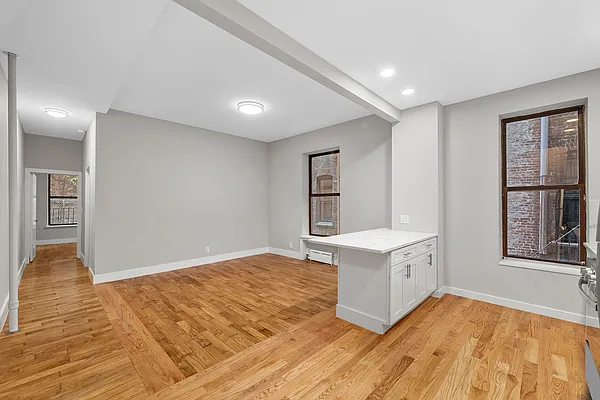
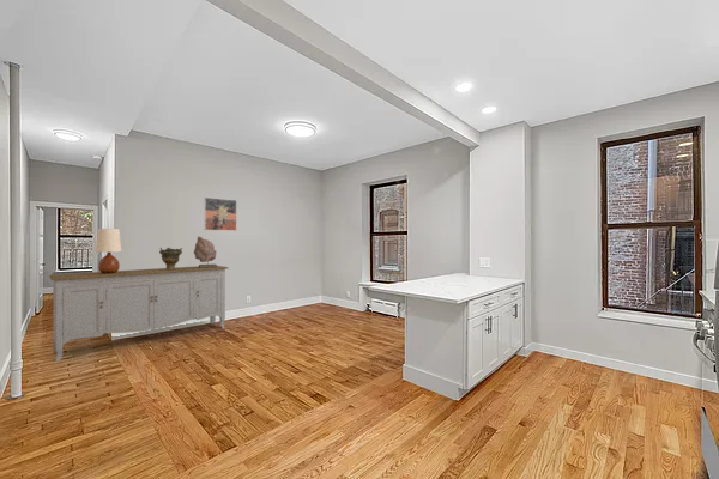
+ lamp (108, 250)
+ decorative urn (170, 257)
+ sculpture bust (205, 251)
+ sideboard (149, 304)
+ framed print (220, 214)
